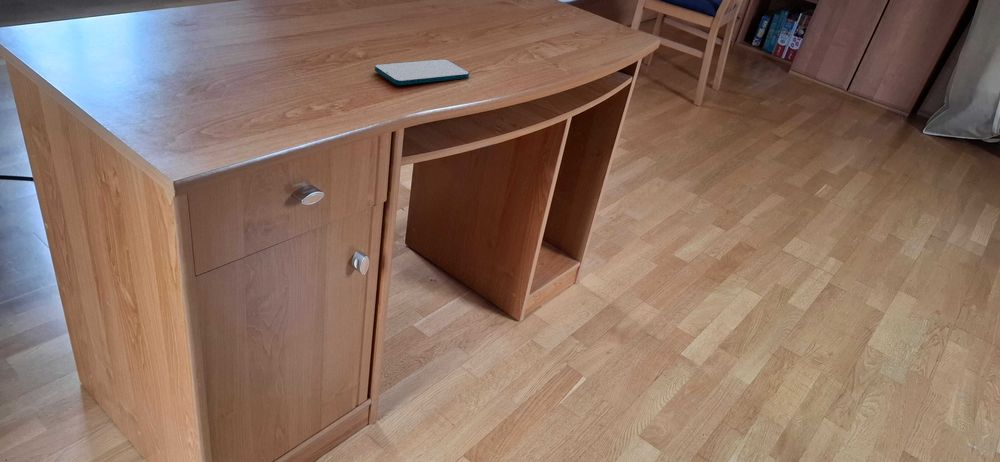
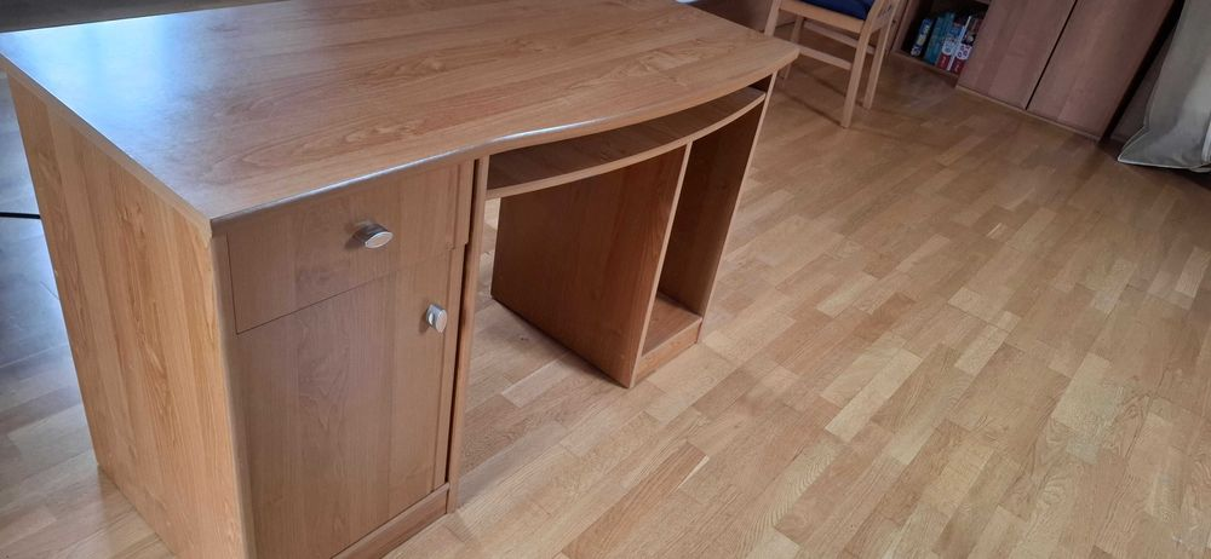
- smartphone (422, 71)
